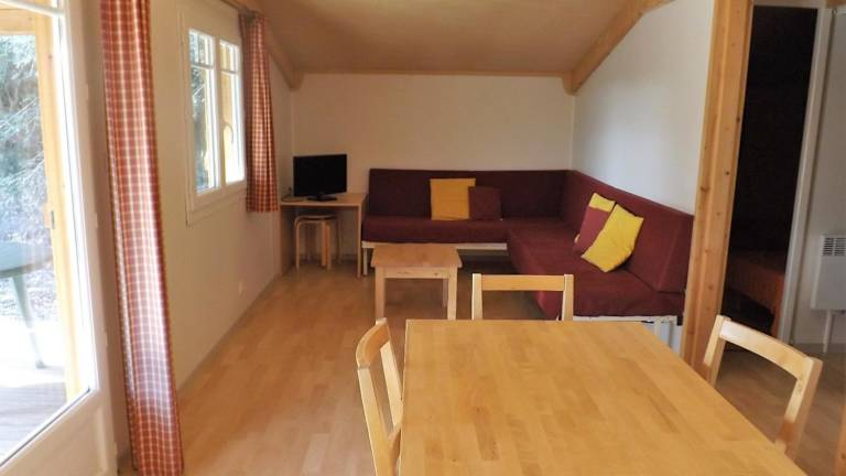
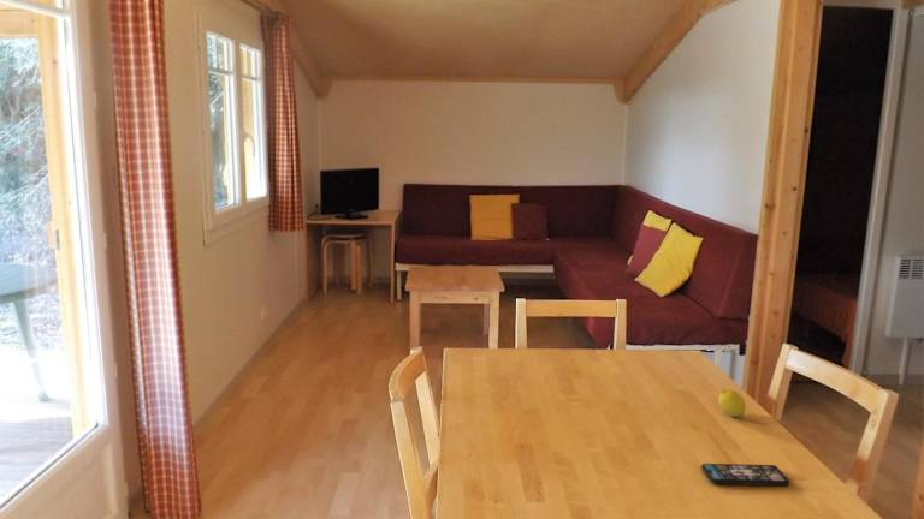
+ smartphone (744, 473)
+ fruit (732, 402)
